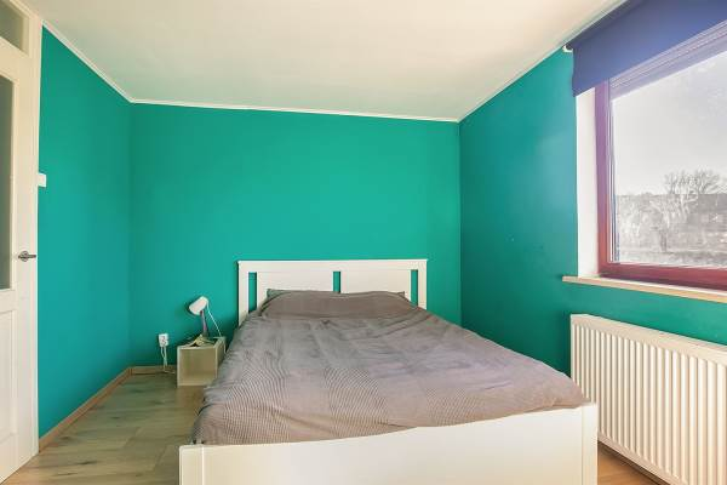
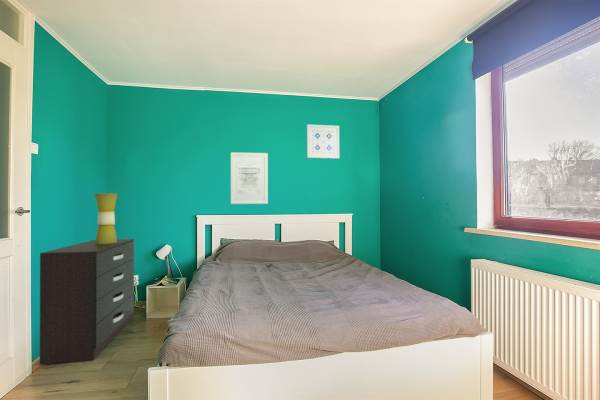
+ wall art (249, 178)
+ wall art (323, 141)
+ dresser (96, 291)
+ table lamp (106, 217)
